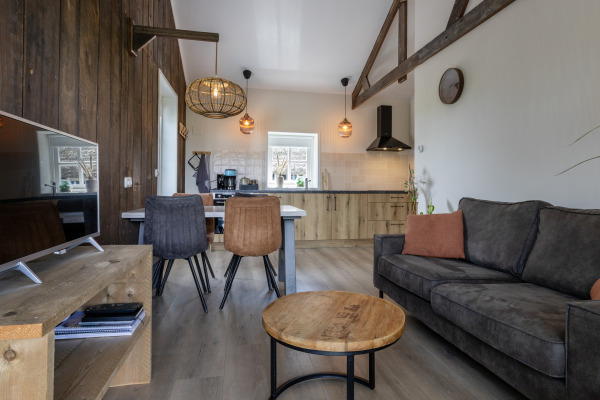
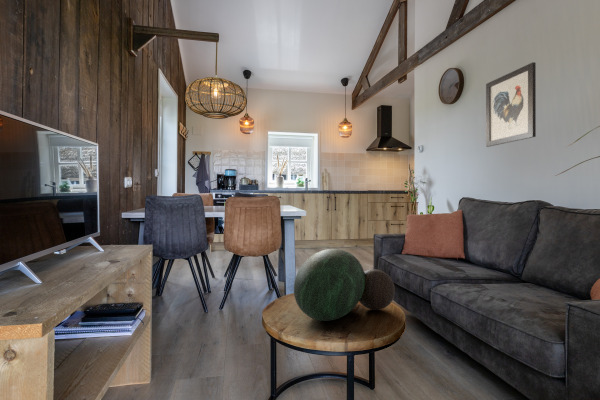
+ decorative bowl (345, 282)
+ wall art (508, 108)
